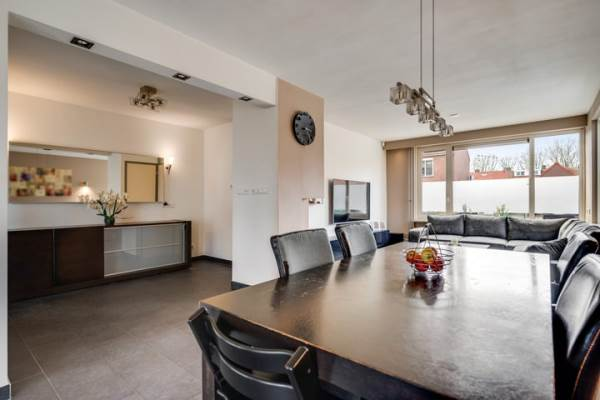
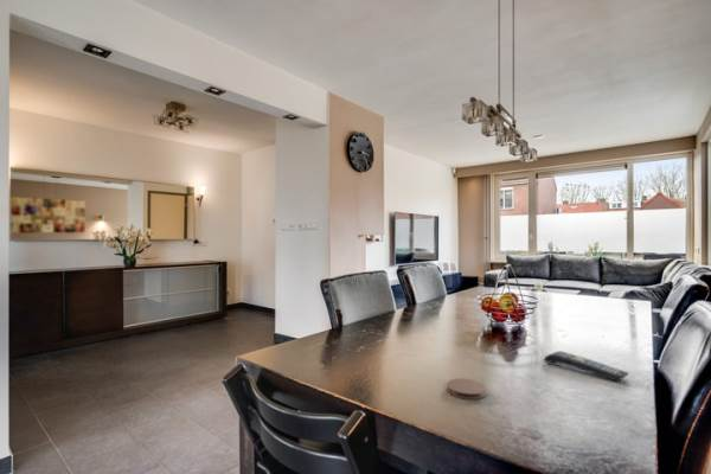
+ remote control (583, 364)
+ coaster (466, 387)
